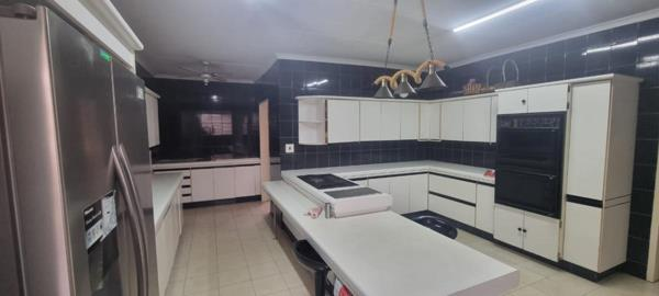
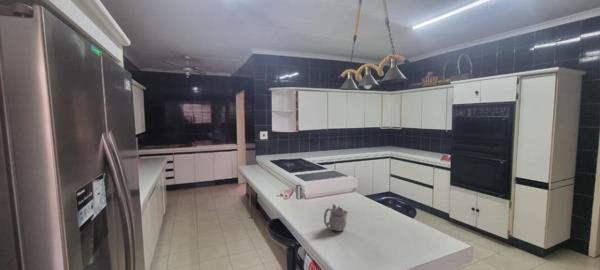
+ teapot (336, 217)
